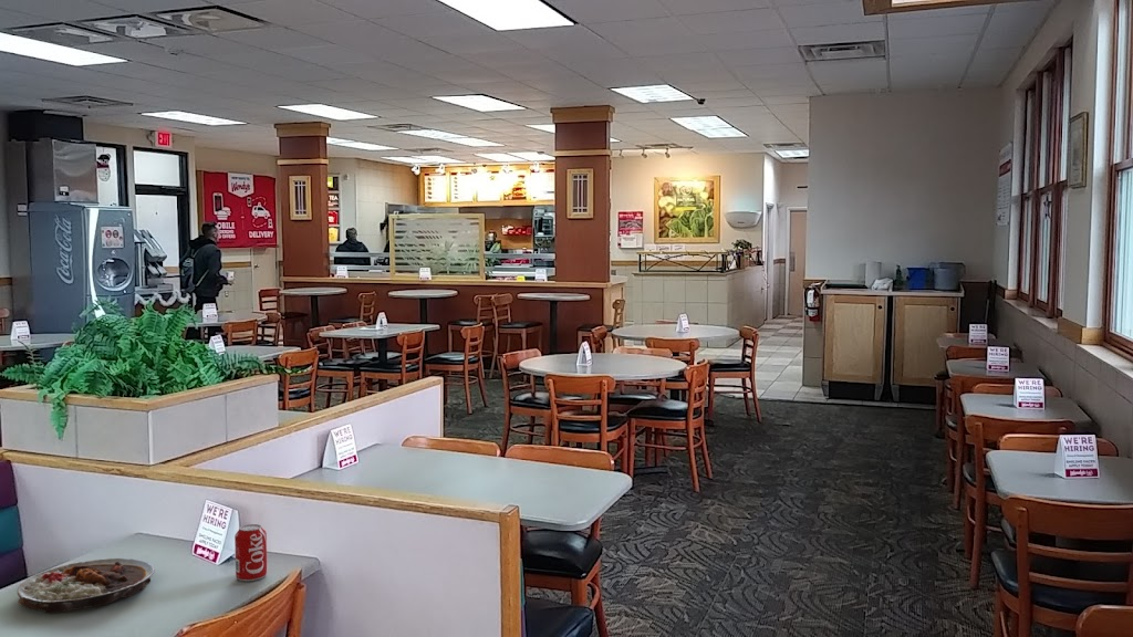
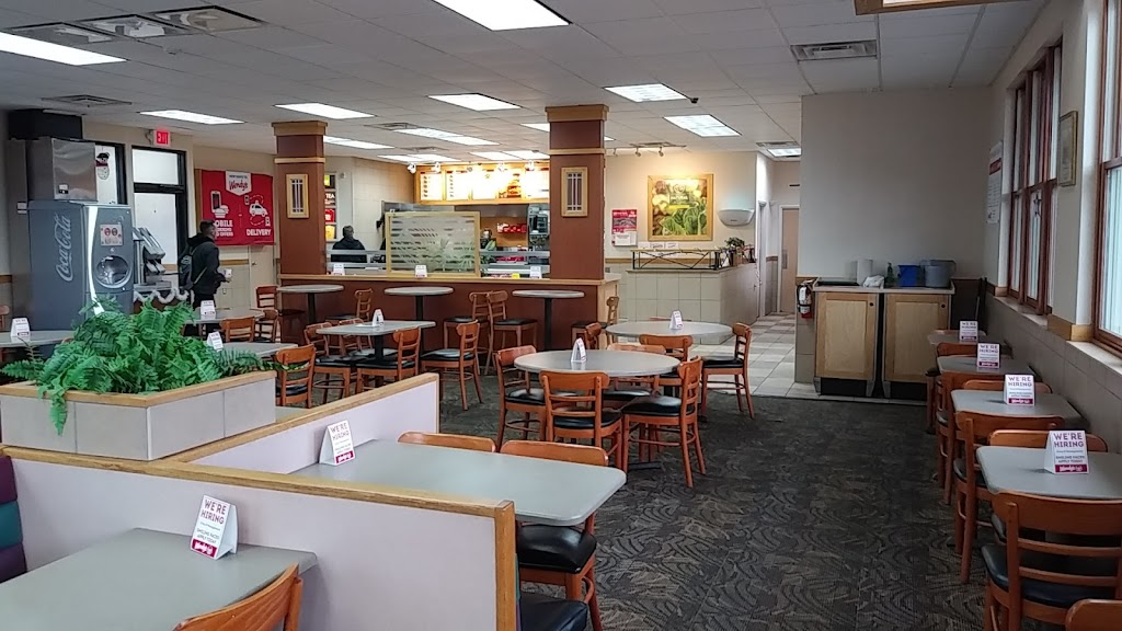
- beverage can (250, 551)
- plate (87, 578)
